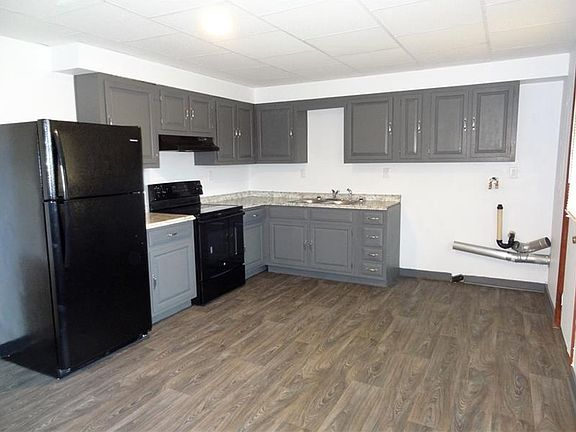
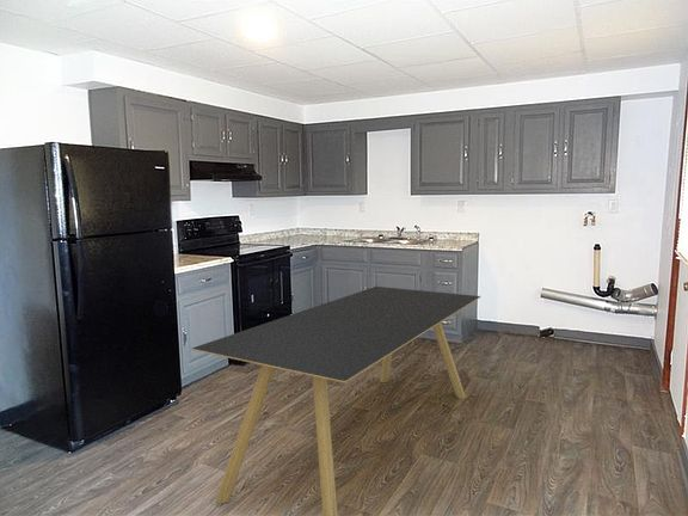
+ dining table (360, 373)
